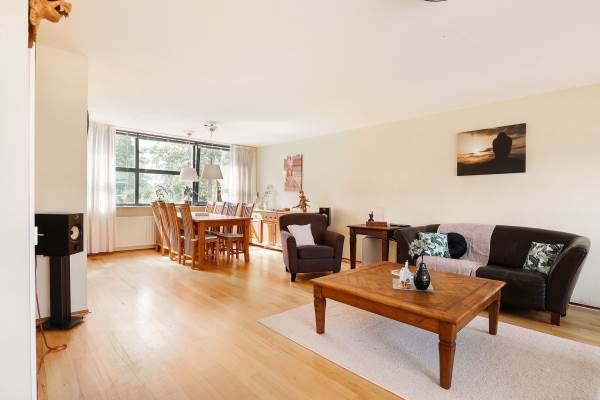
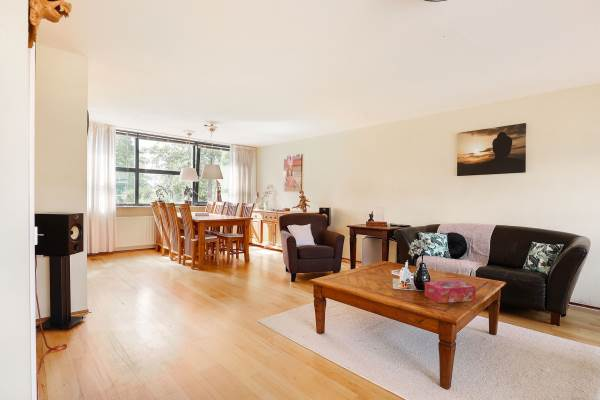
+ tissue box (449, 291)
